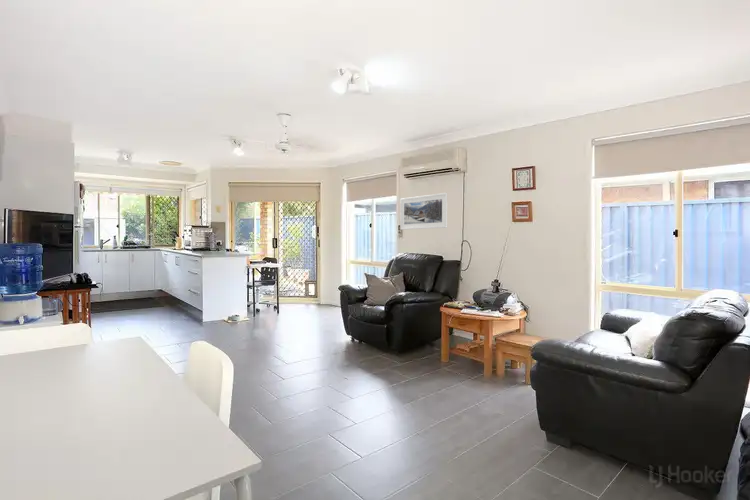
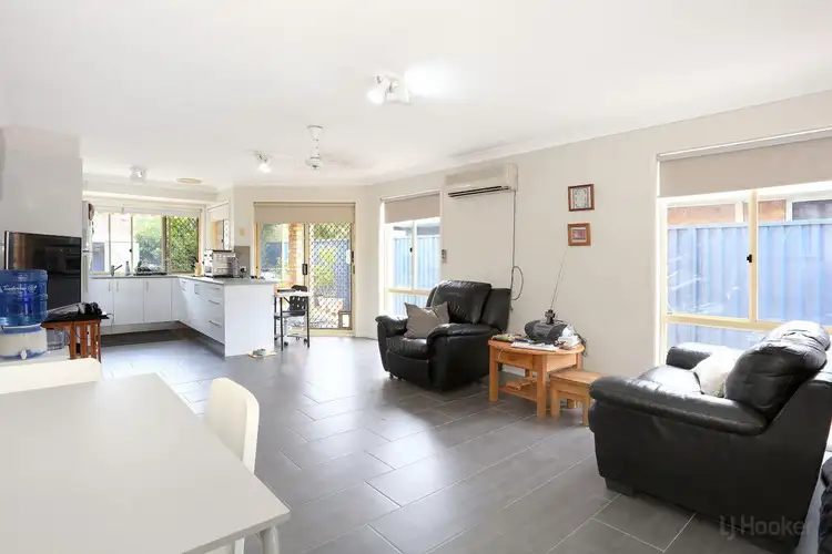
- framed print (422, 212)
